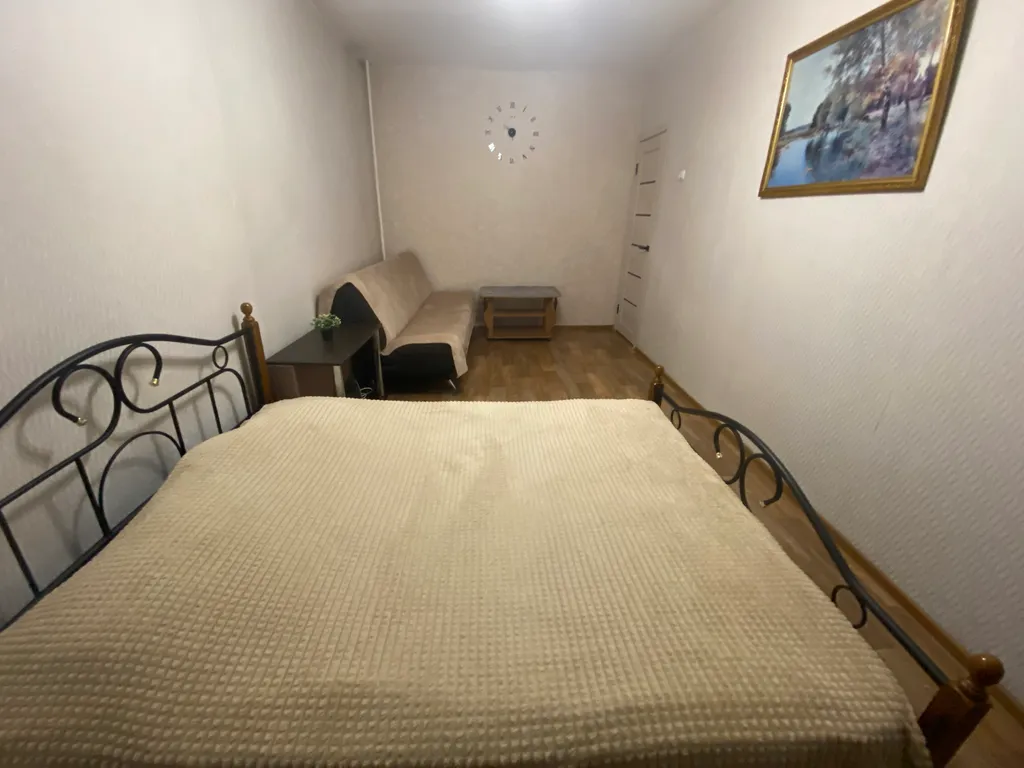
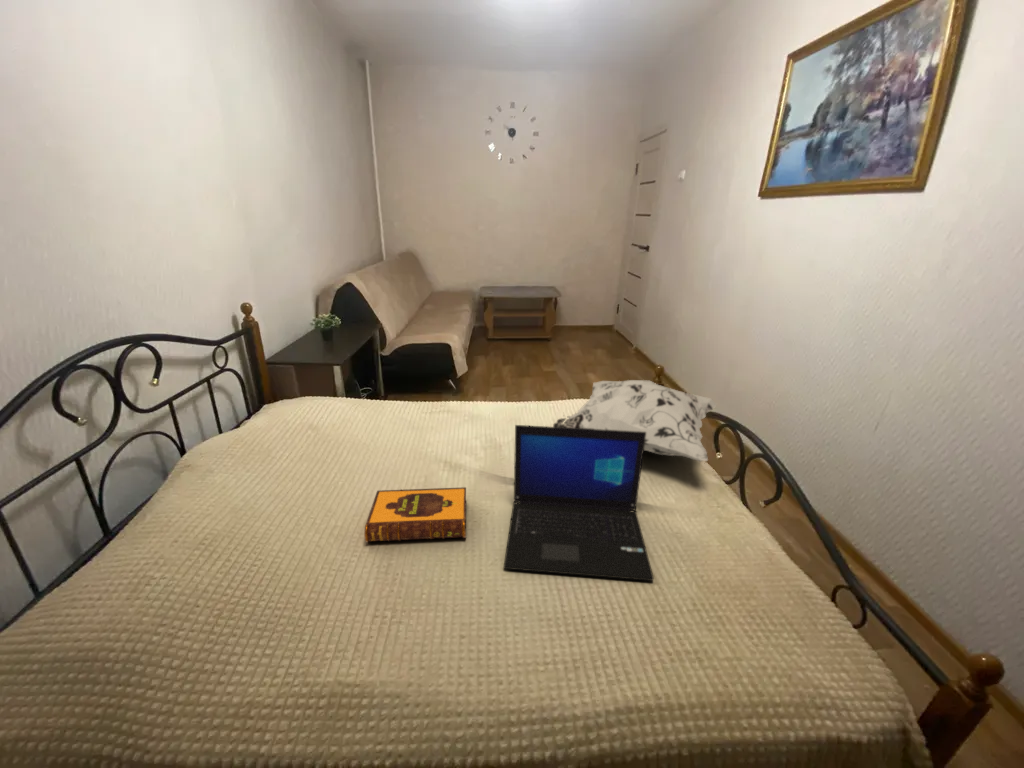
+ hardback book (419, 514)
+ decorative pillow (639, 414)
+ laptop (578, 496)
